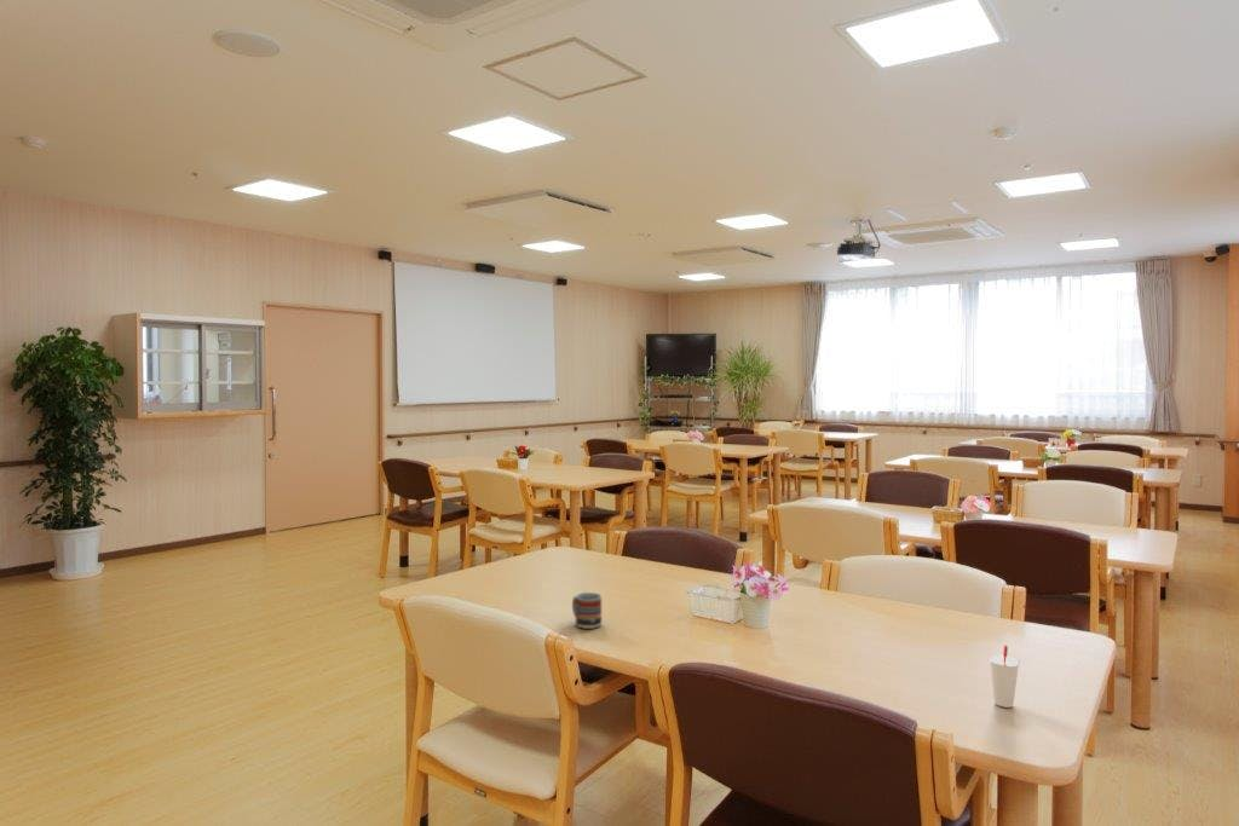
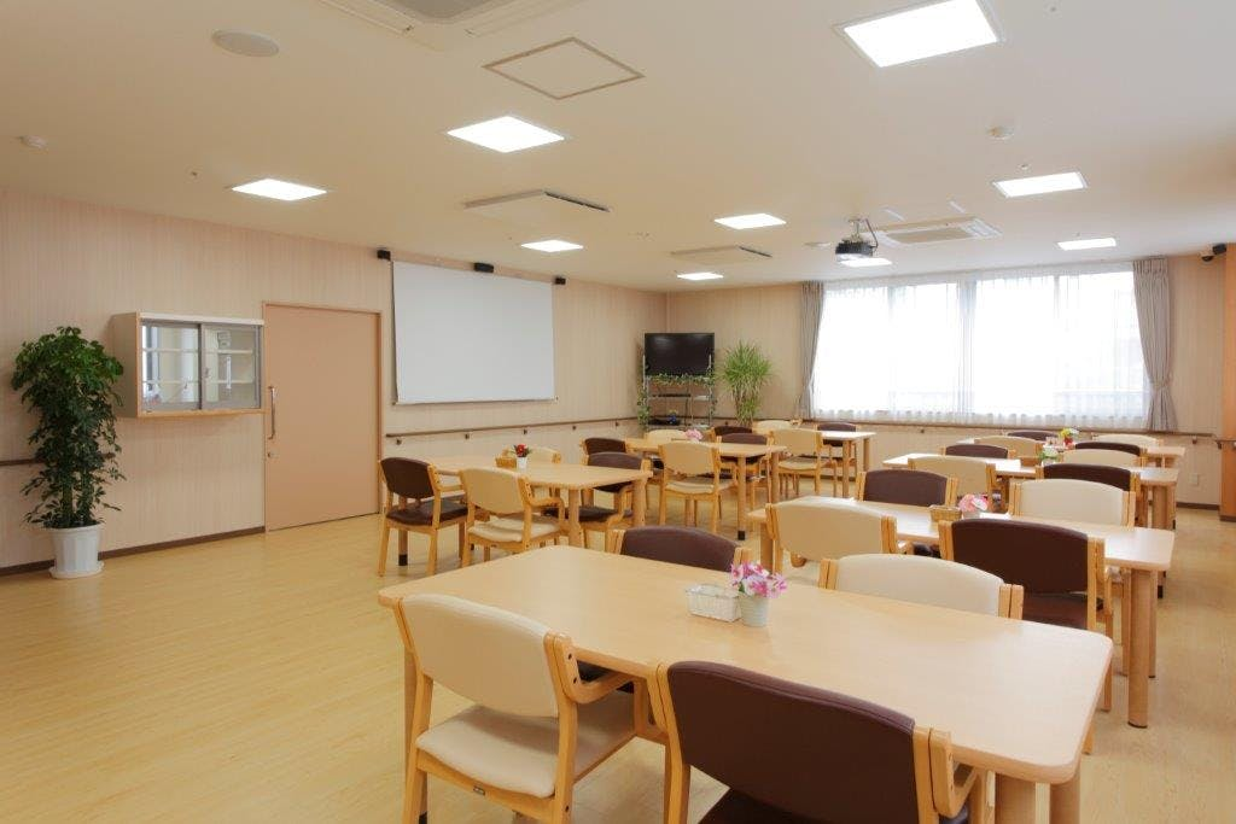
- cup (584, 608)
- cup (1004, 674)
